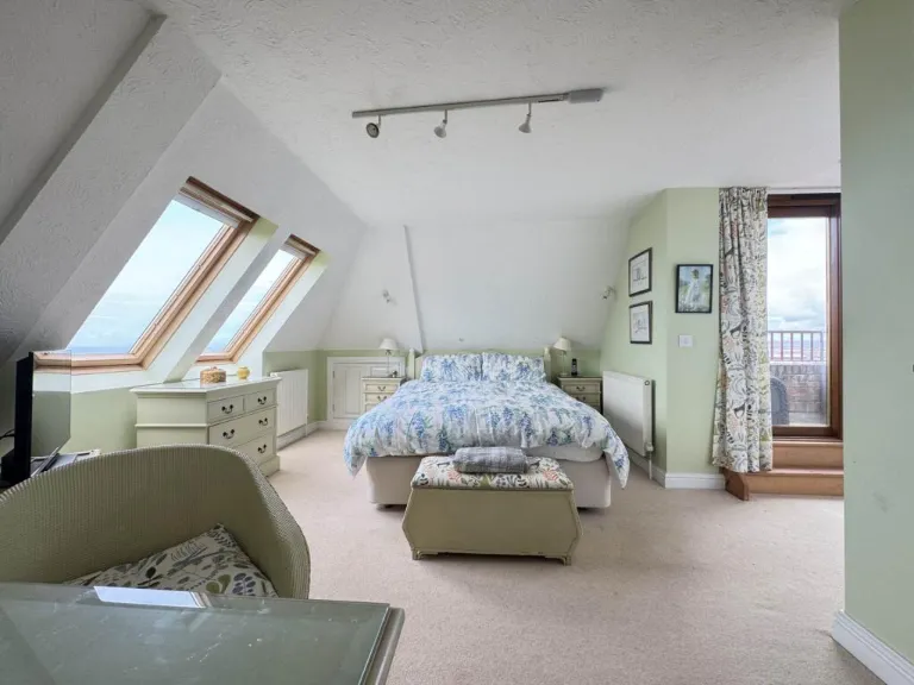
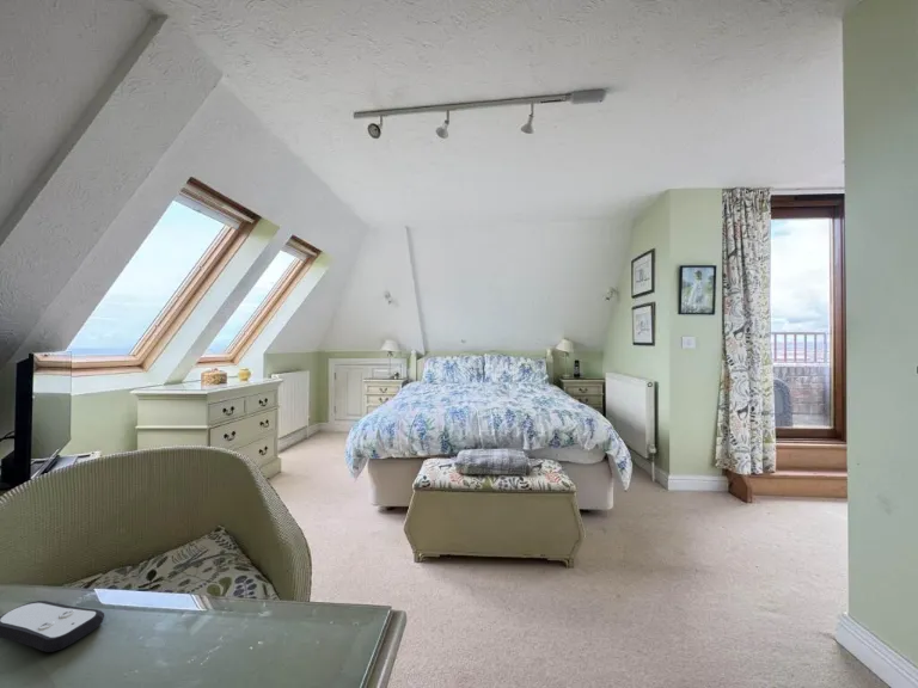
+ remote control (45, 622)
